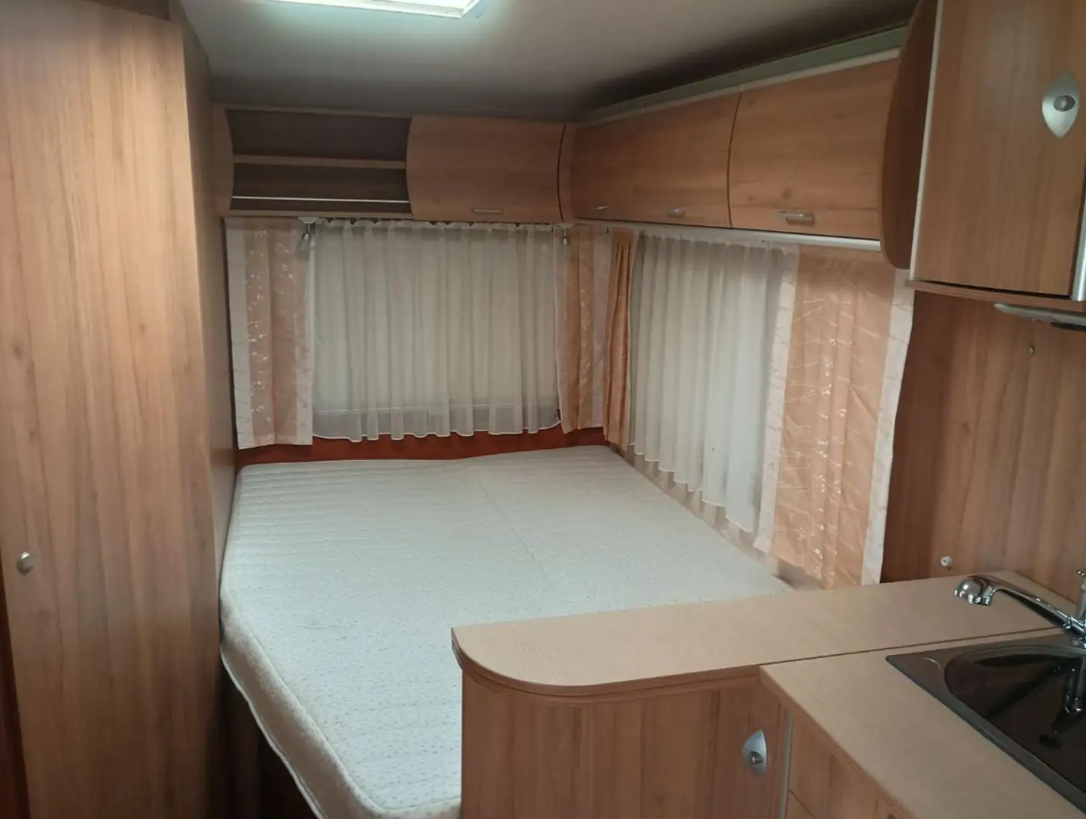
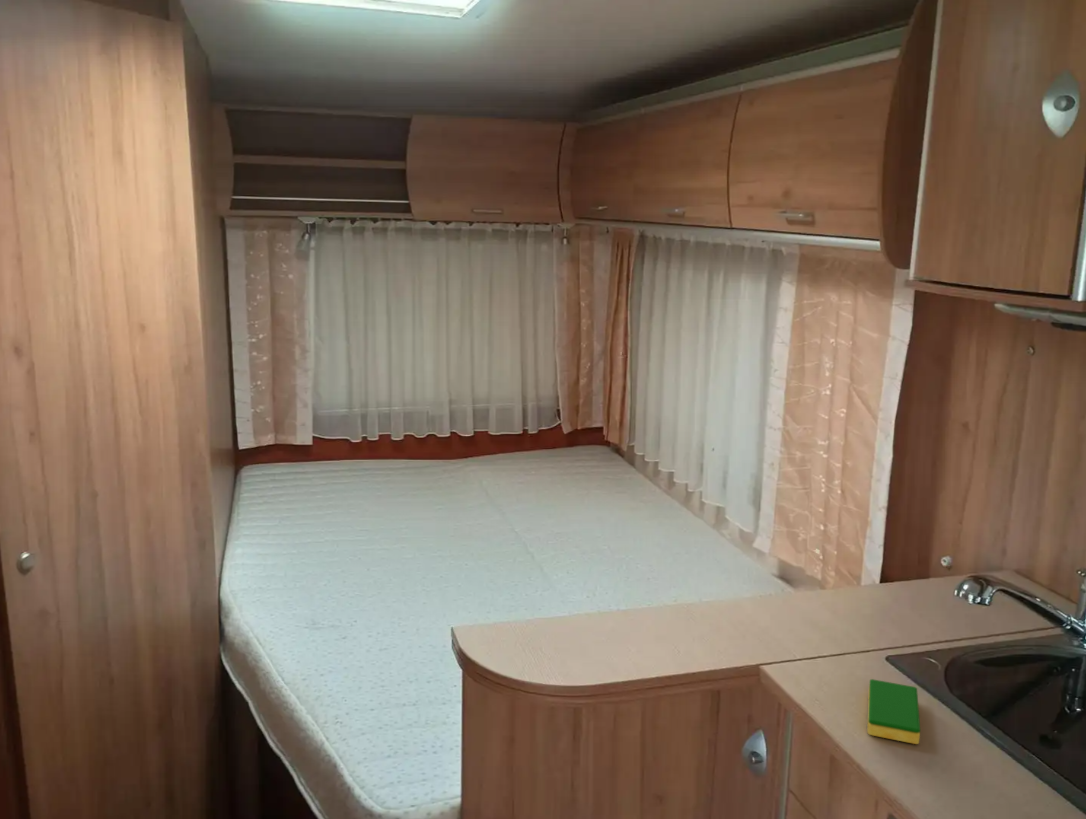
+ dish sponge (893, 710)
